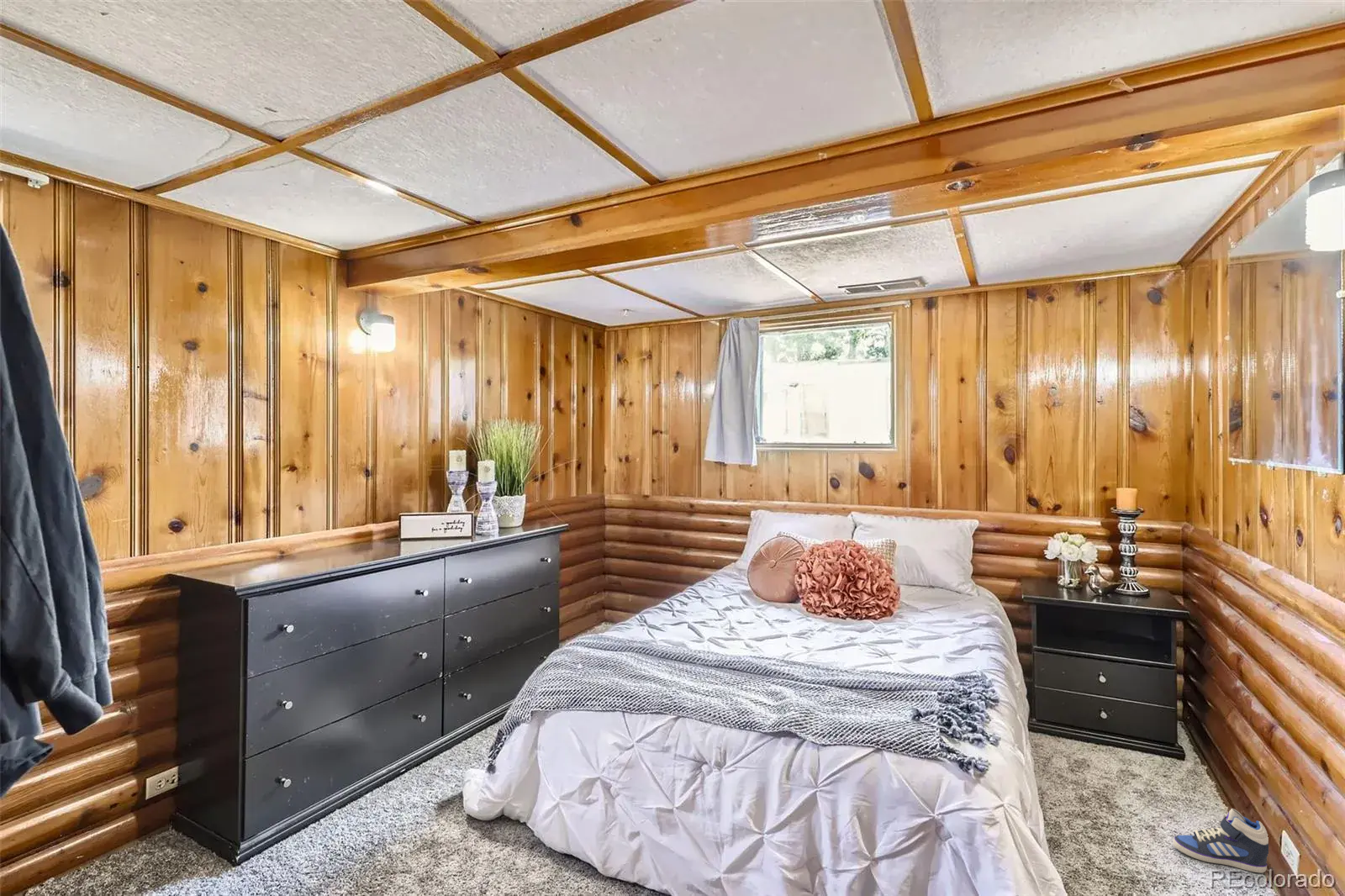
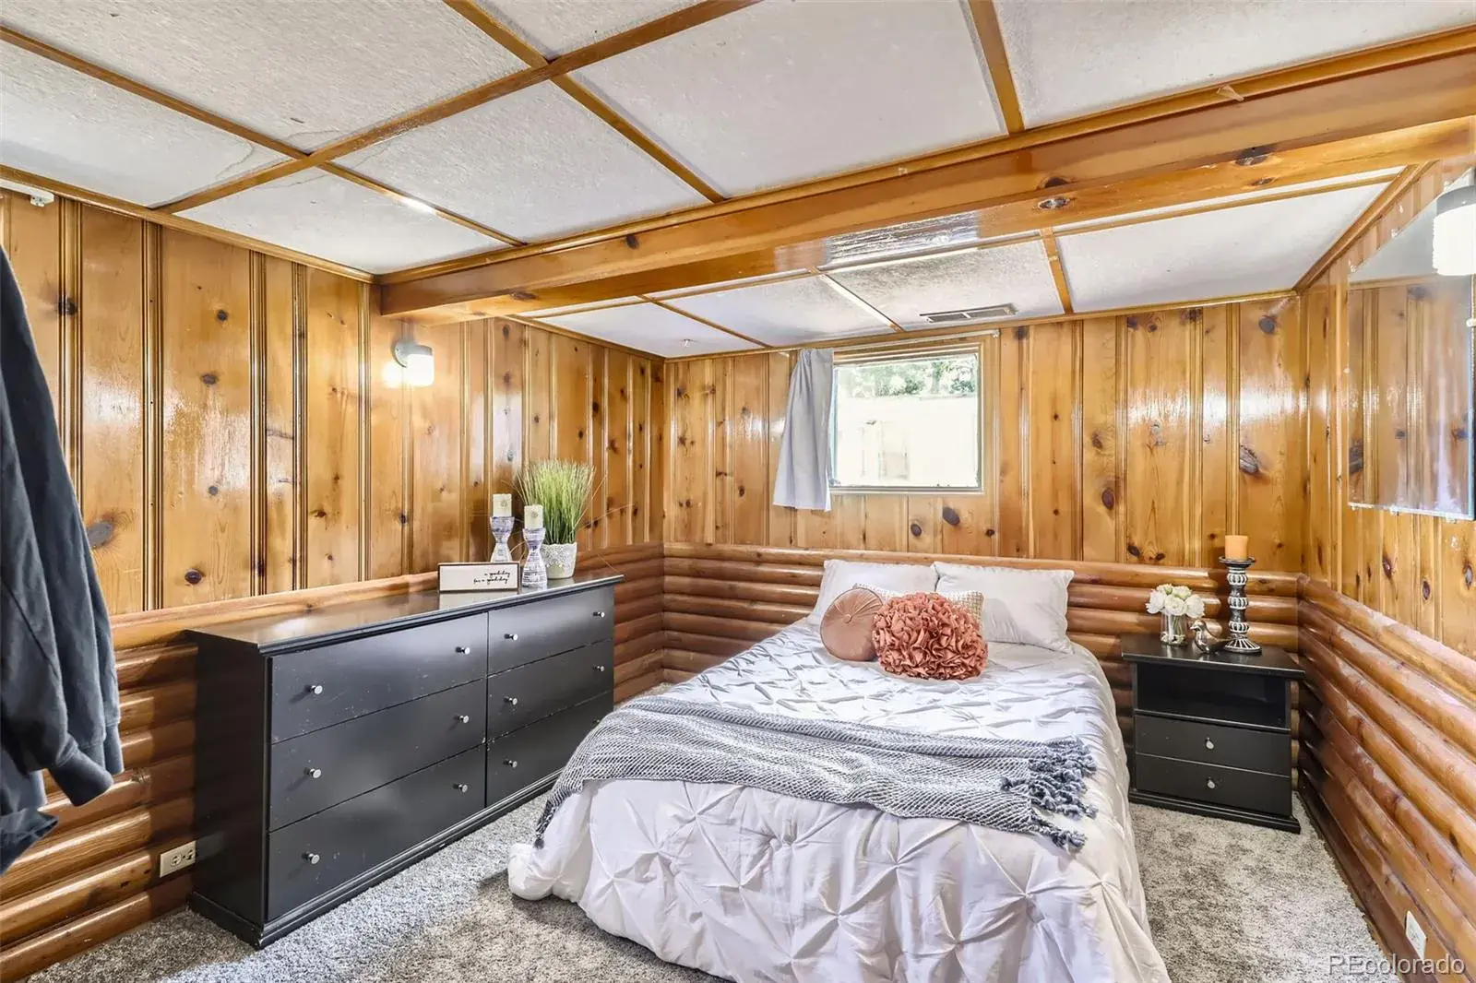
- sneaker (1219, 831)
